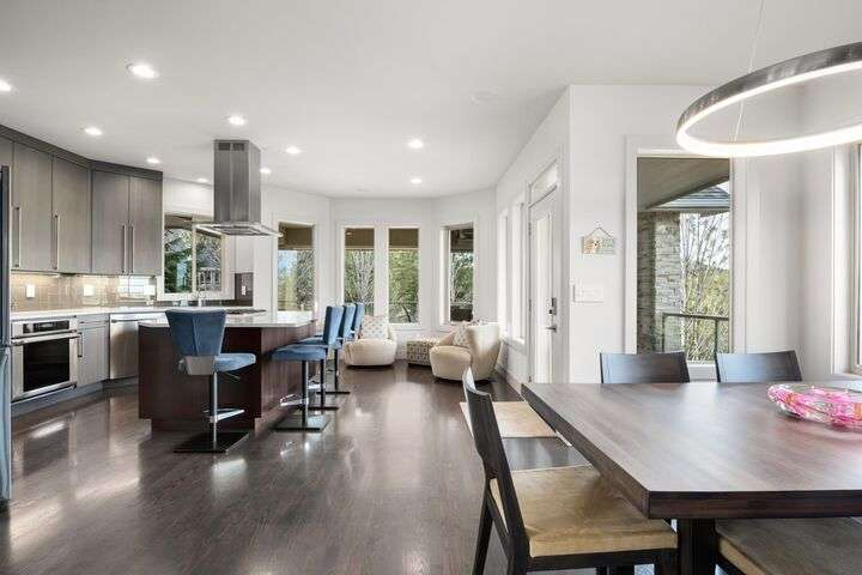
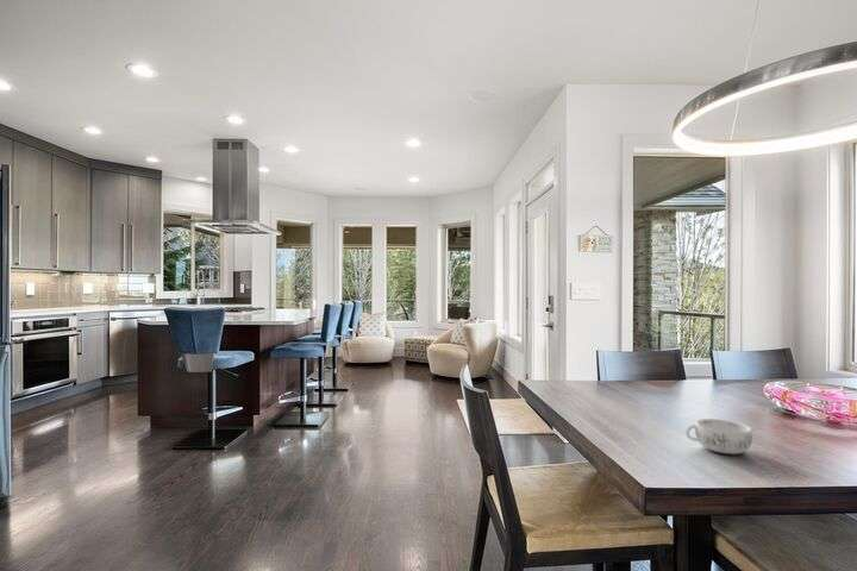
+ decorative bowl (718, 437)
